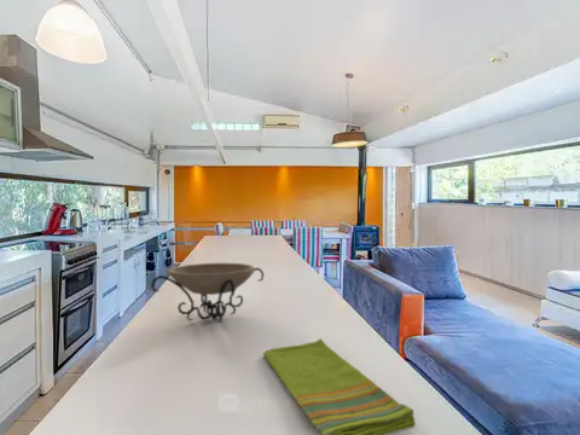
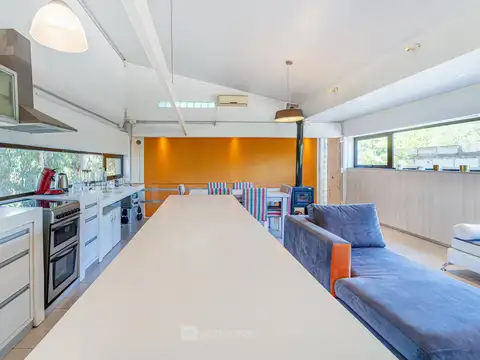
- dish towel (324, 378)
- decorative bowl (211, 292)
